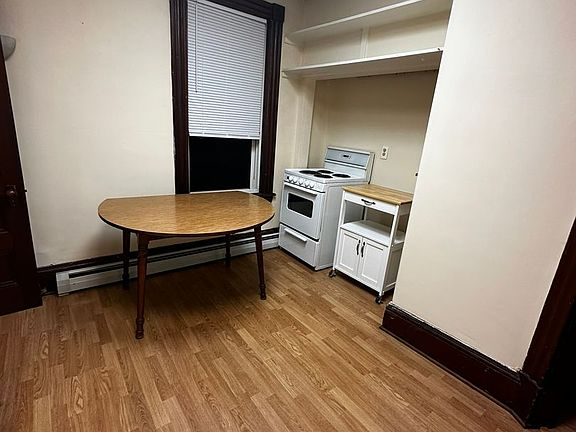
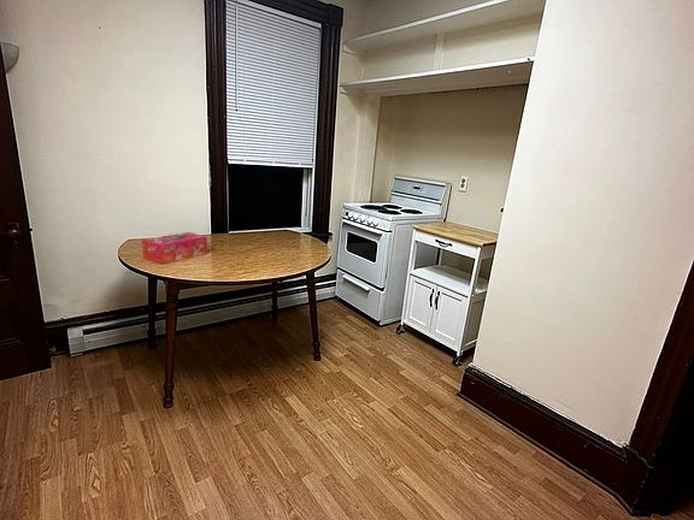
+ tissue box (176, 247)
